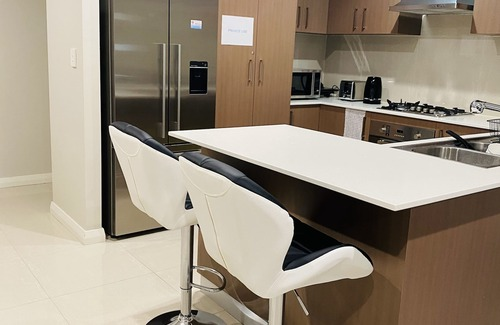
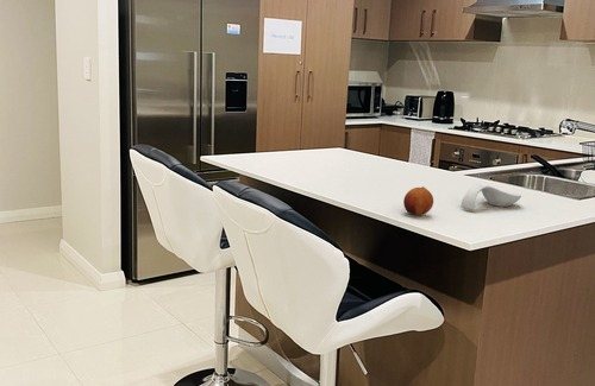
+ fruit (418, 201)
+ spoon rest (490, 195)
